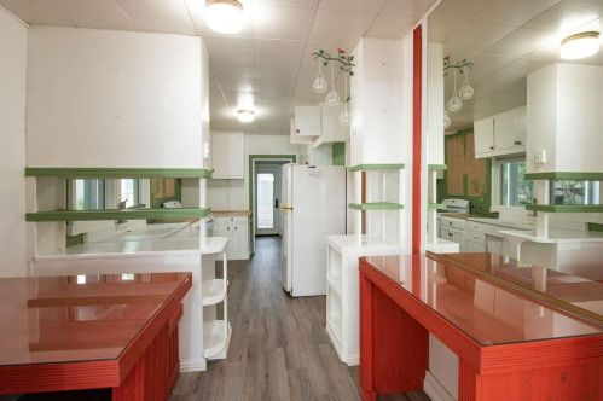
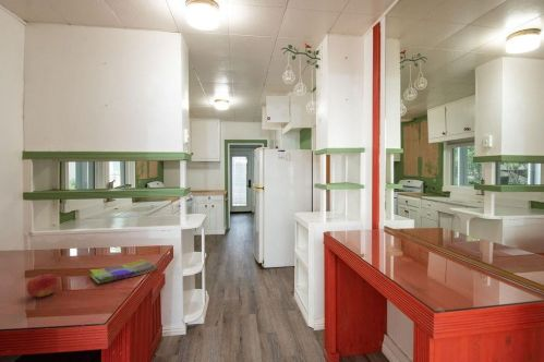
+ dish towel (123, 269)
+ fruit (43, 283)
